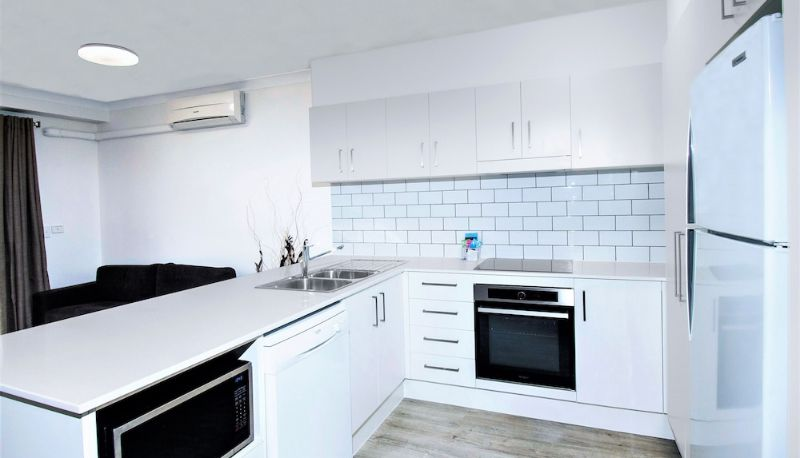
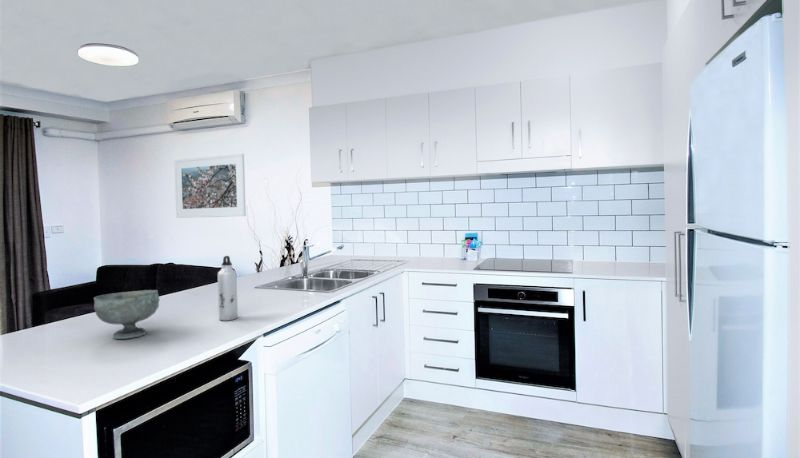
+ water bottle (227, 287)
+ bowl (127, 314)
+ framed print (208, 187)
